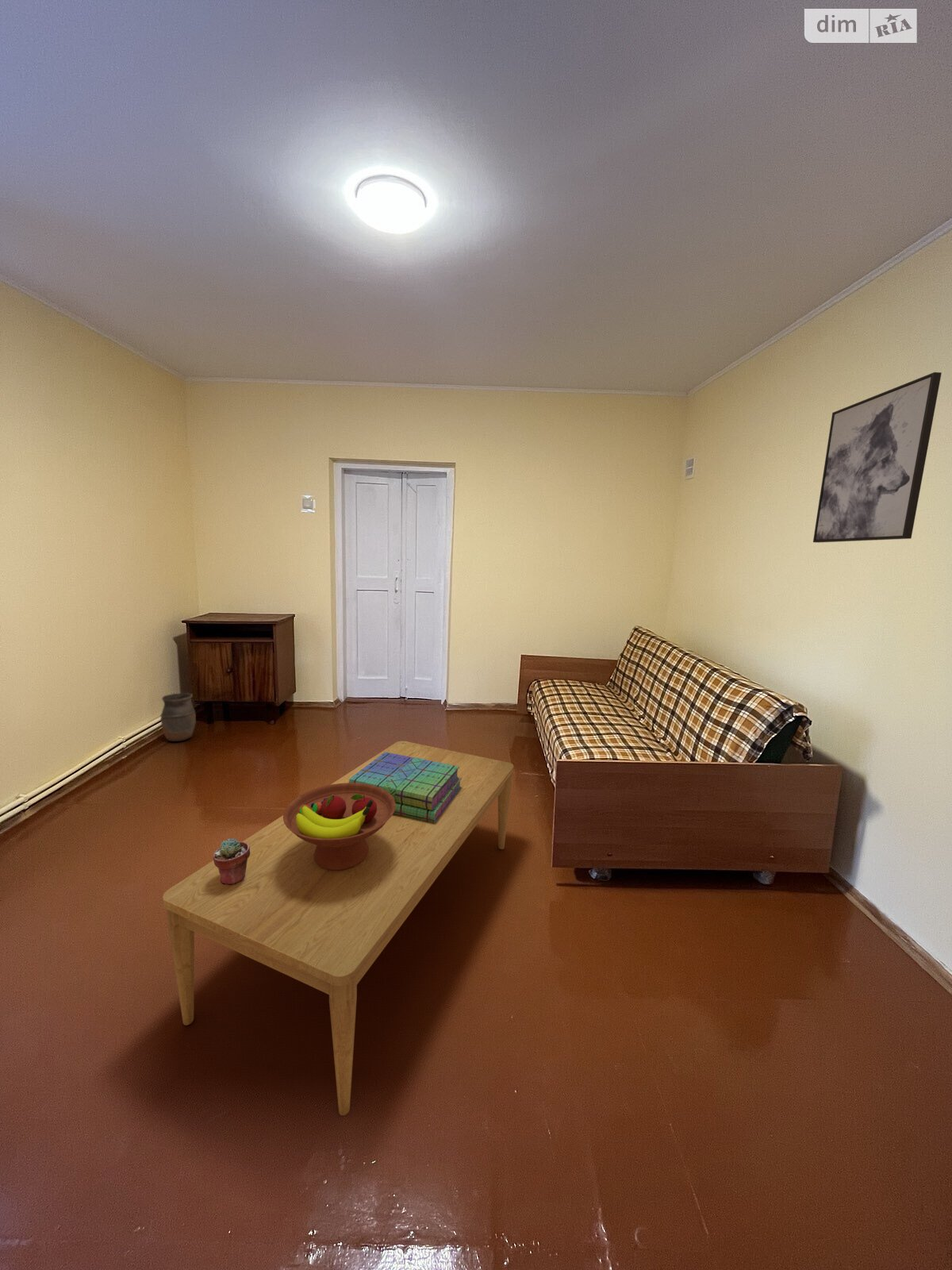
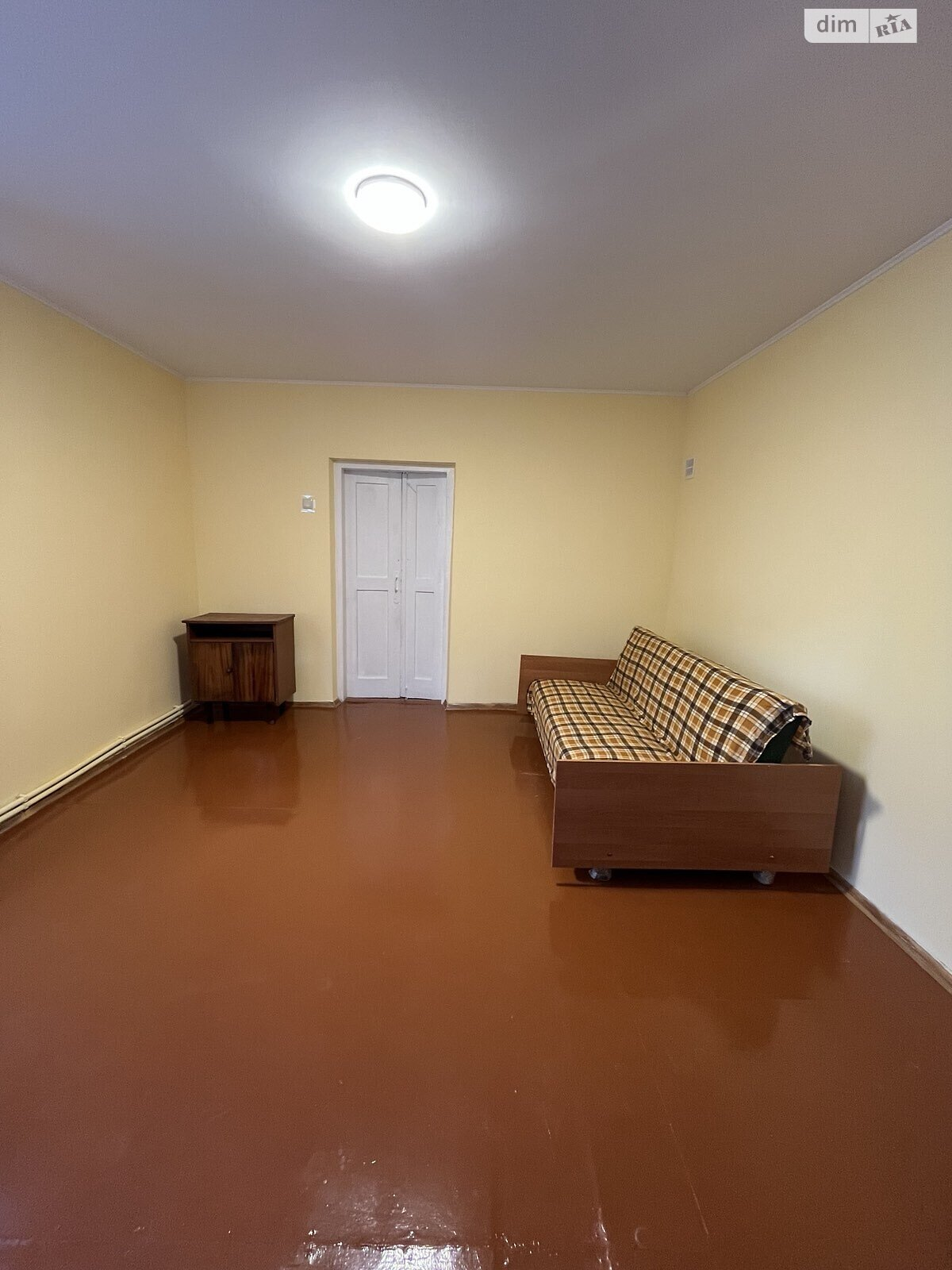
- stack of books (405, 783)
- wall art (868, 469)
- fruit bowl (341, 822)
- vase (178, 718)
- coffee table (382, 864)
- potted succulent (232, 858)
